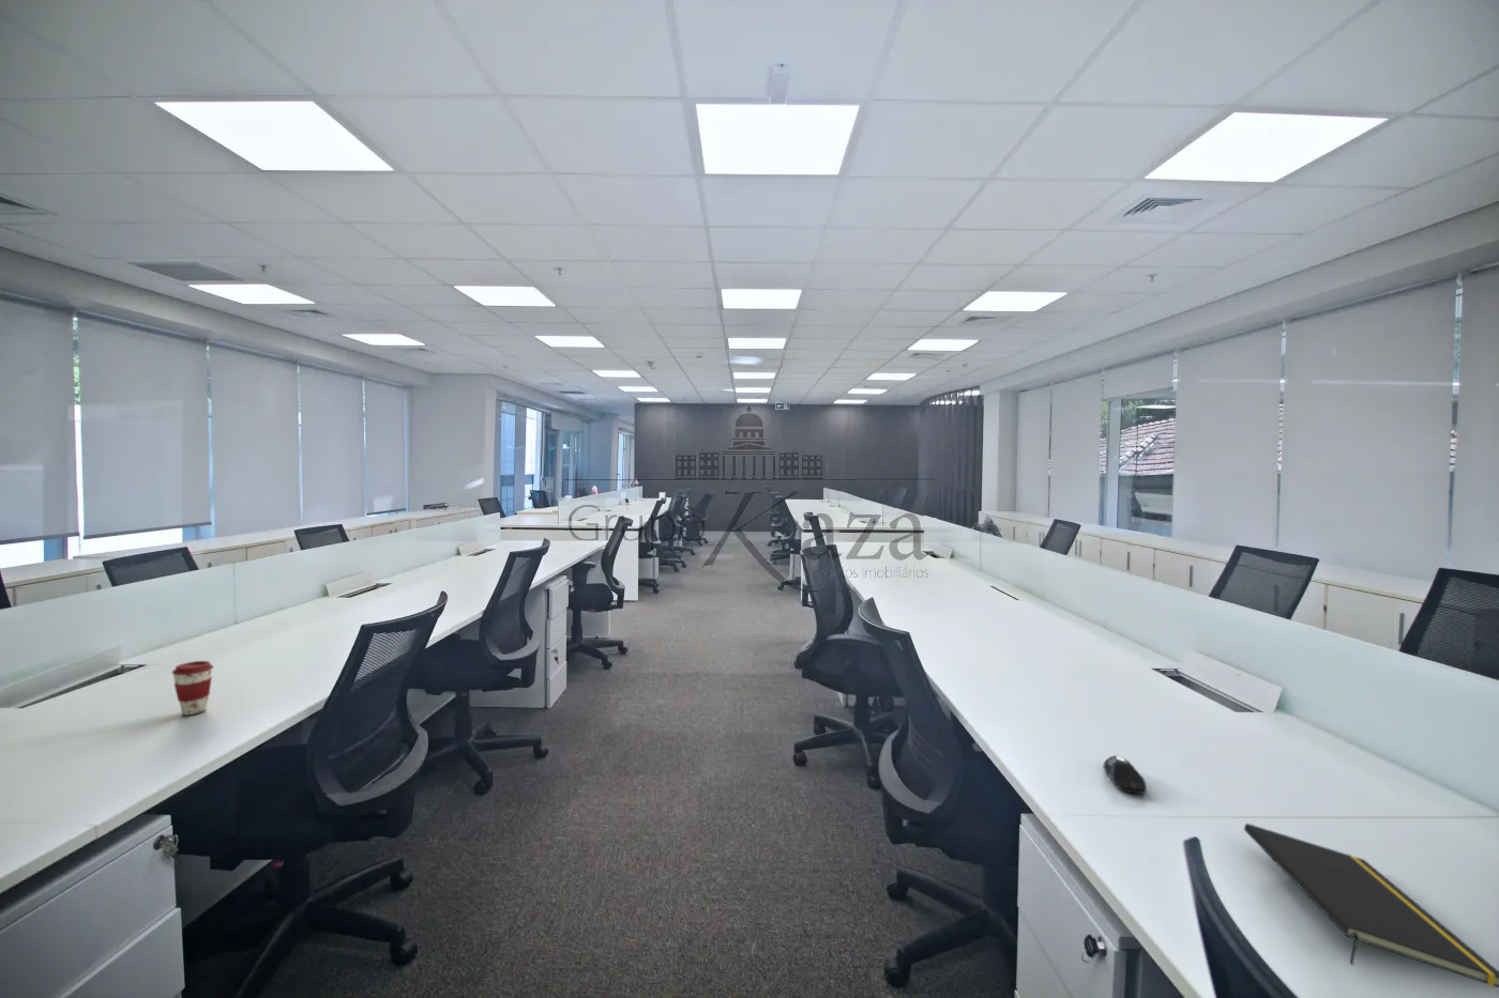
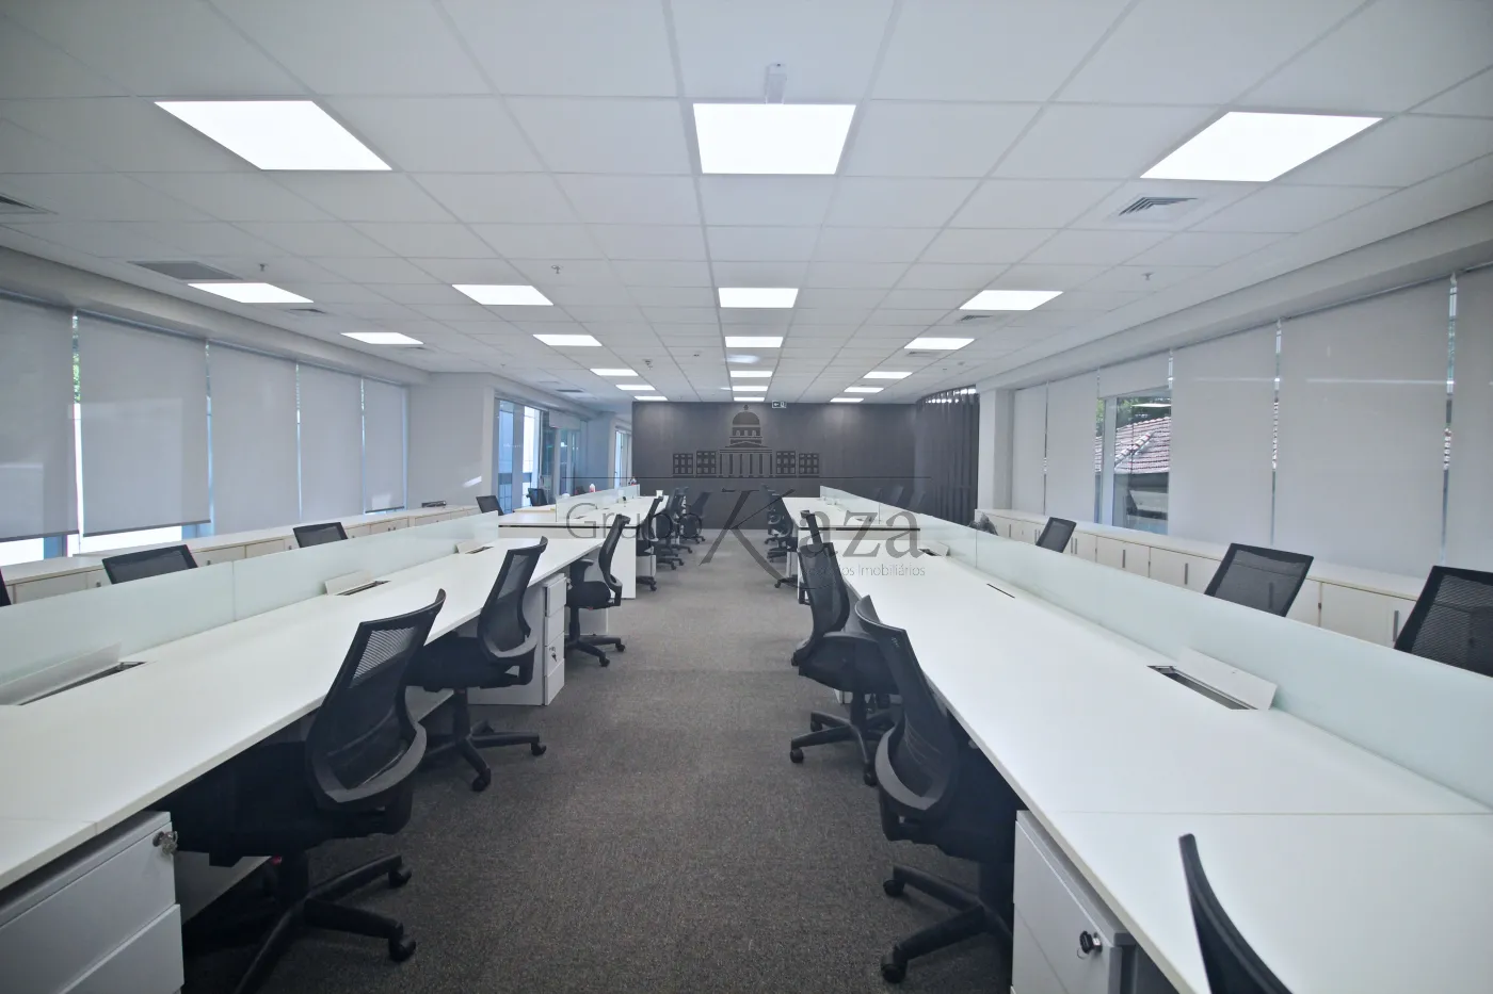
- coffee cup (193, 688)
- computer mouse (1123, 771)
- notepad (1355, 893)
